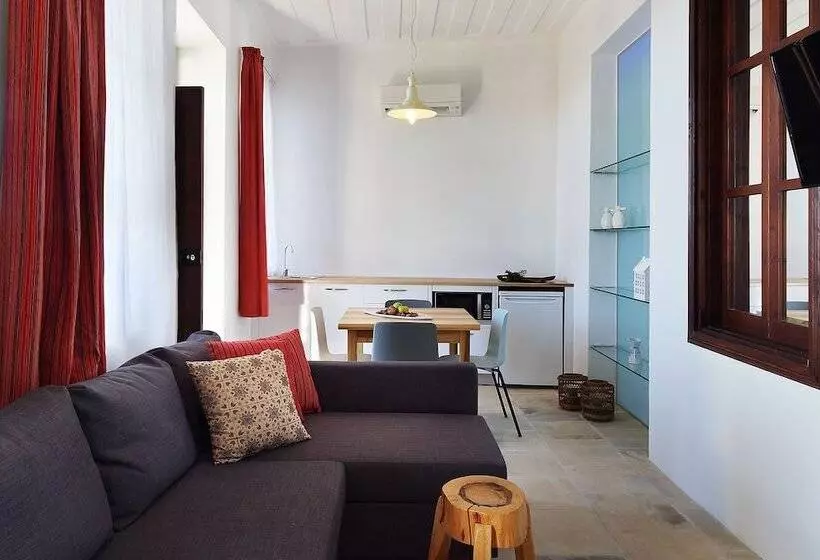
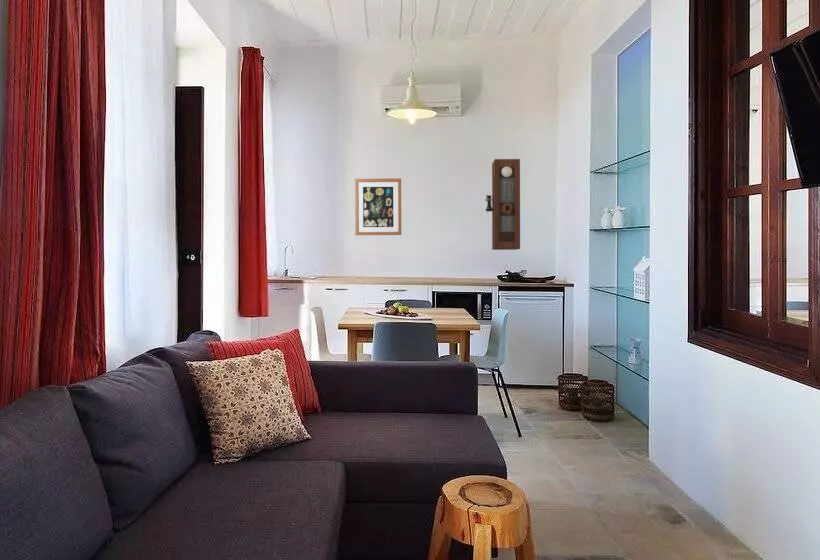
+ pendulum clock (502, 205)
+ wall art (378, 206)
